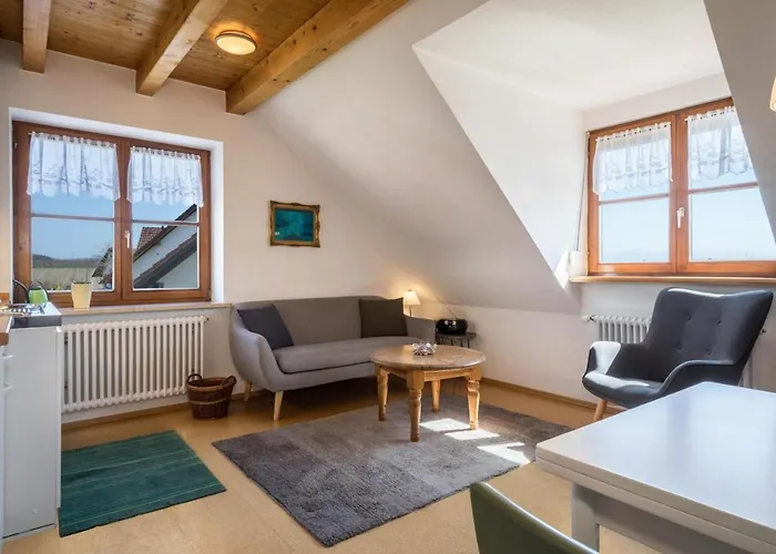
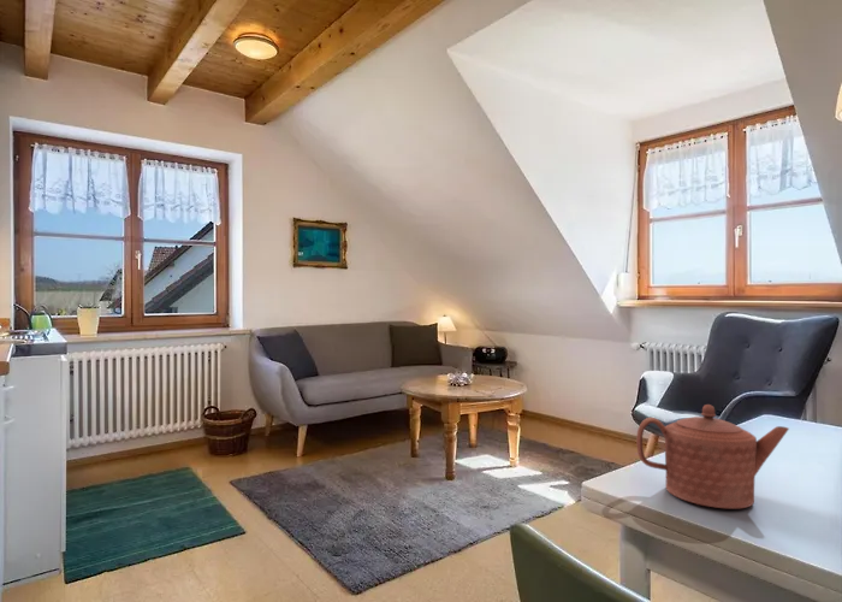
+ teapot (708, 449)
